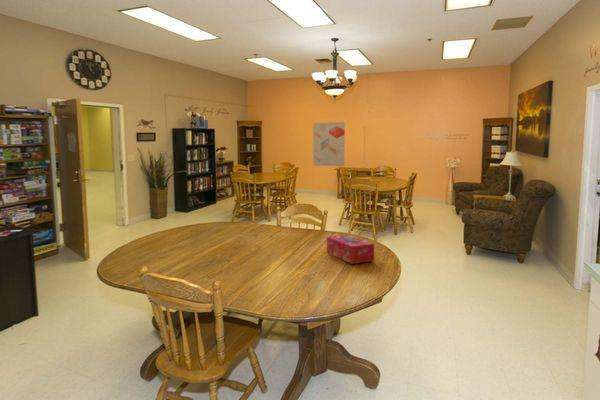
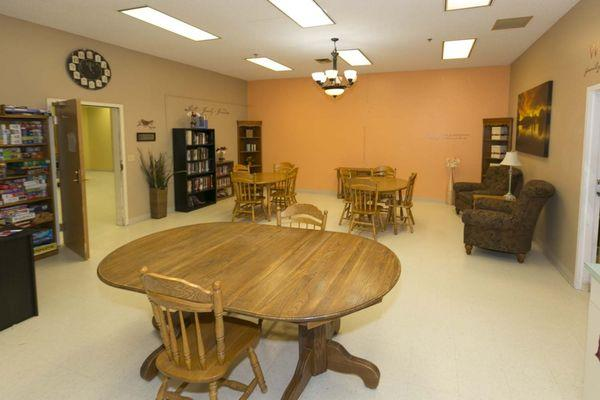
- wall art (328, 144)
- tissue box (349, 248)
